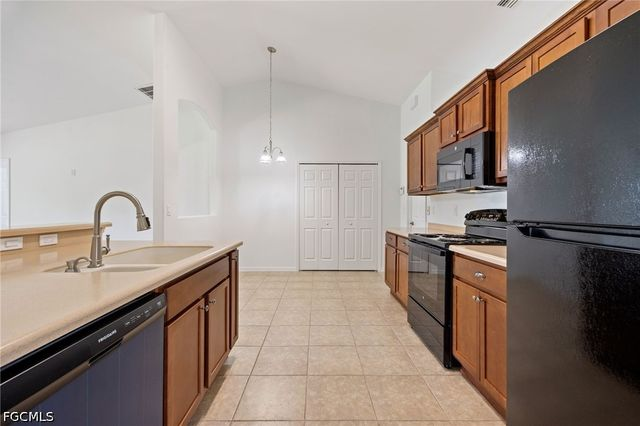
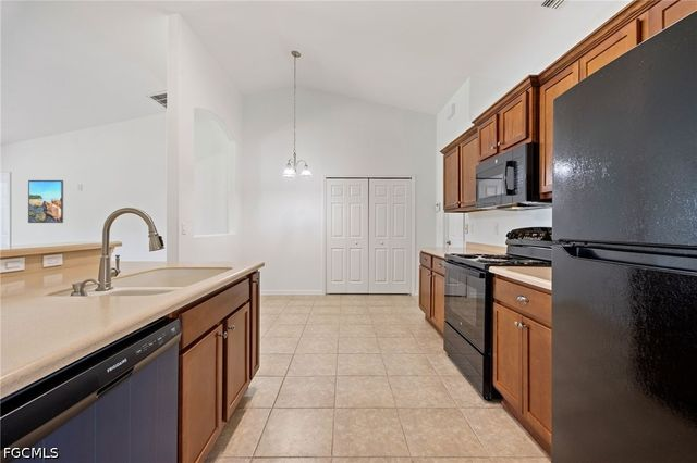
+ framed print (46, 201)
